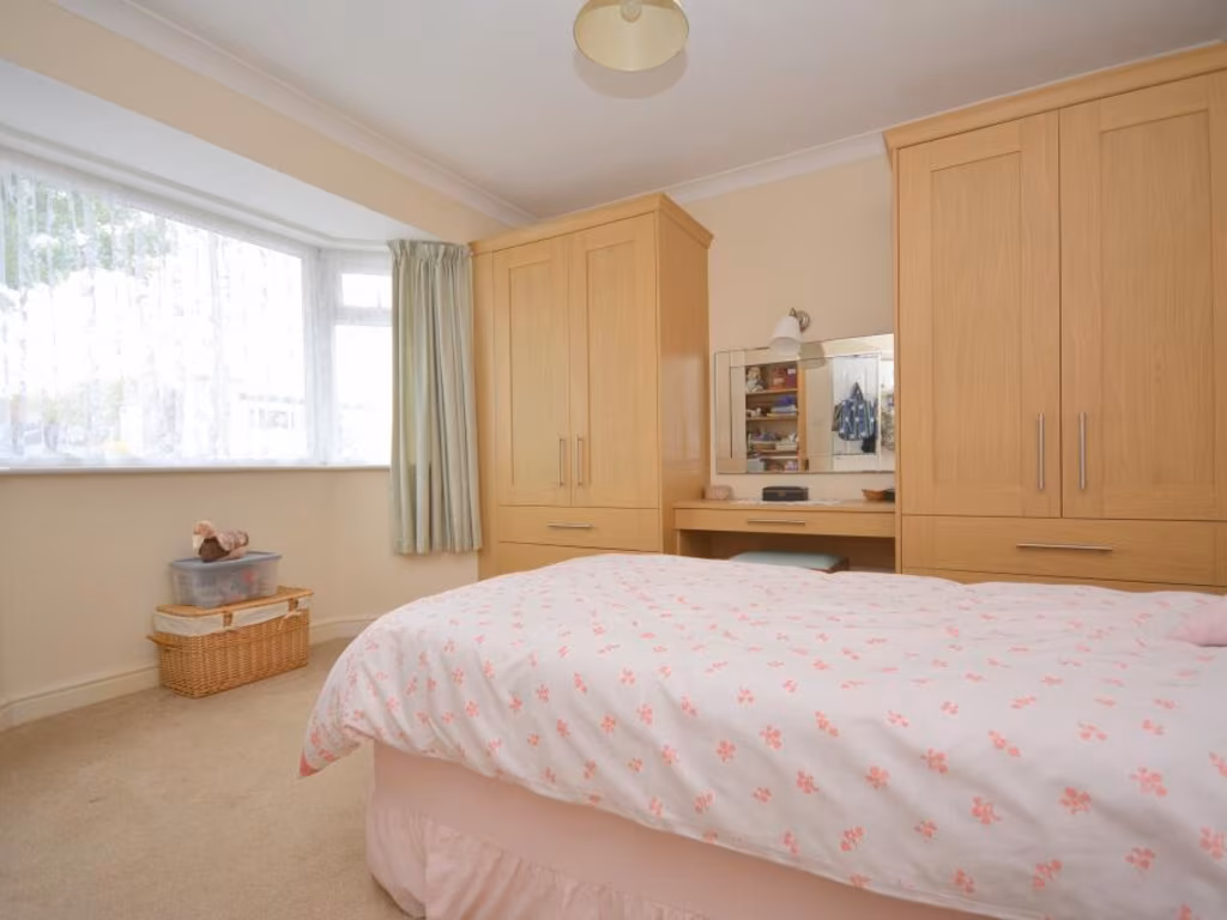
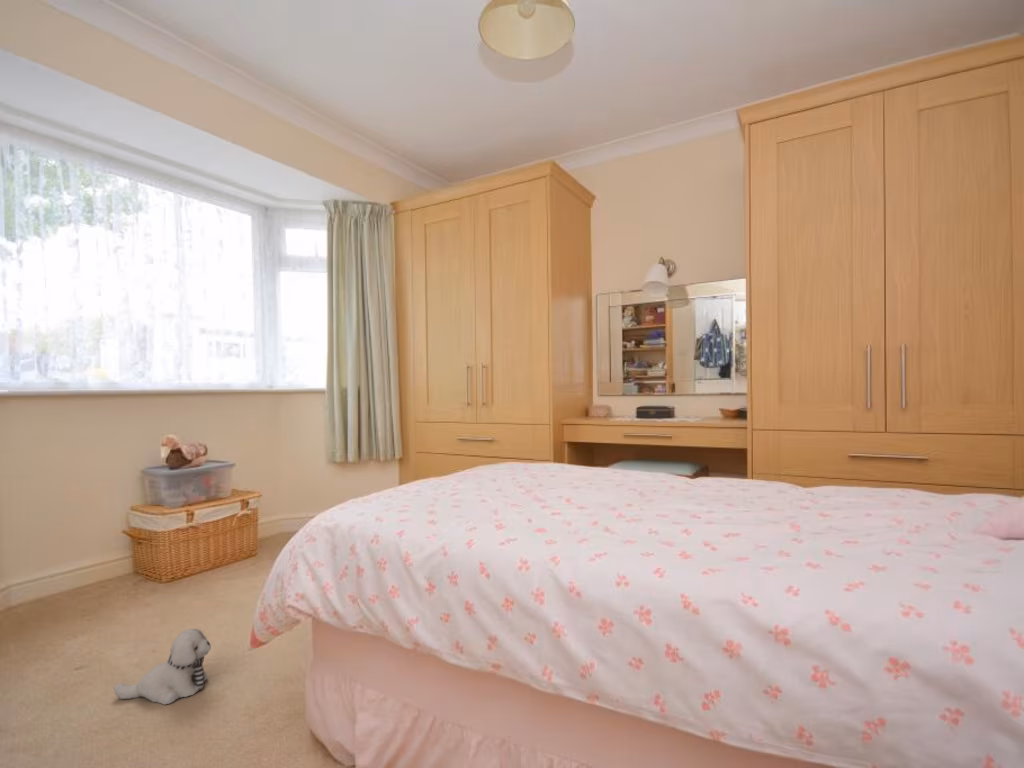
+ plush toy (167, 660)
